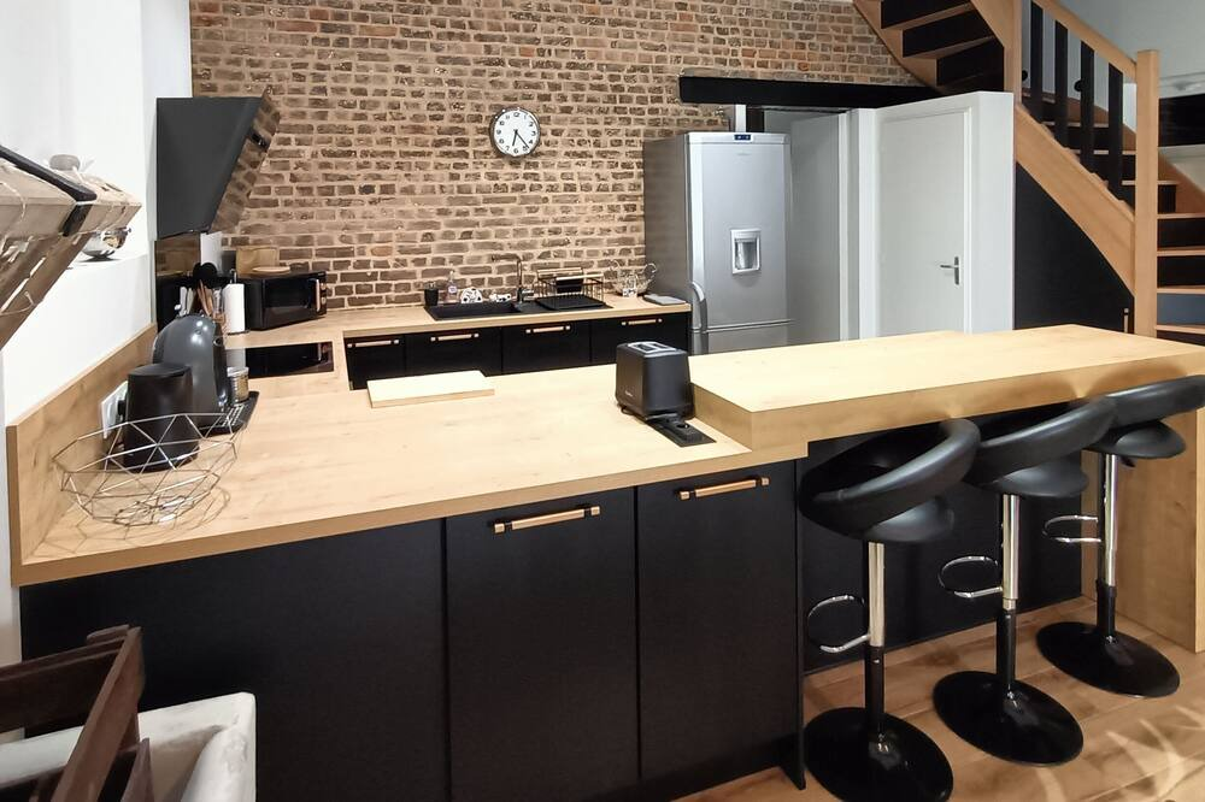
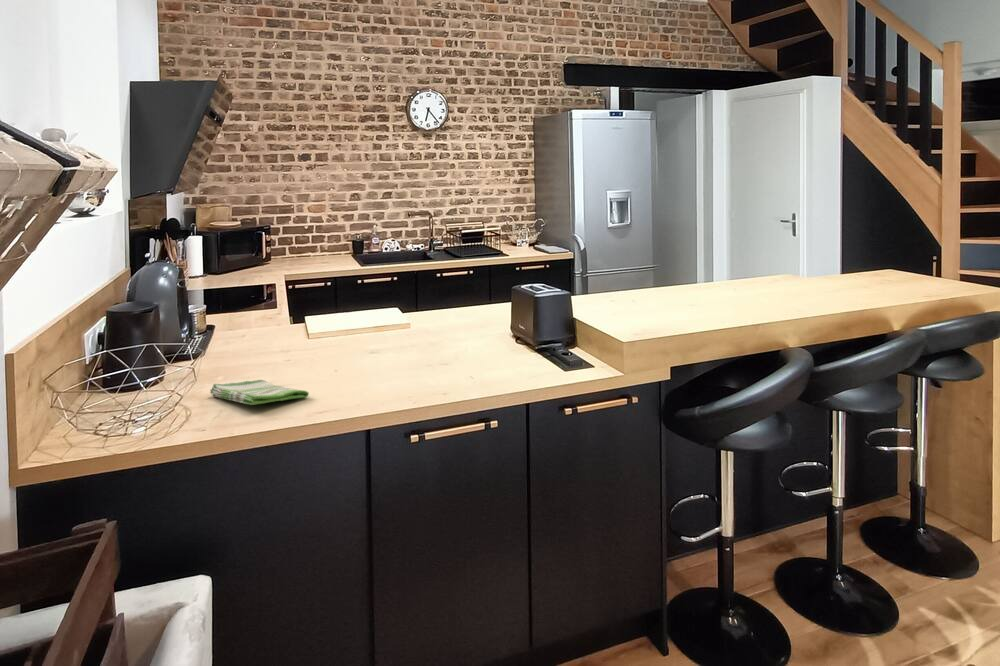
+ dish towel (259, 390)
